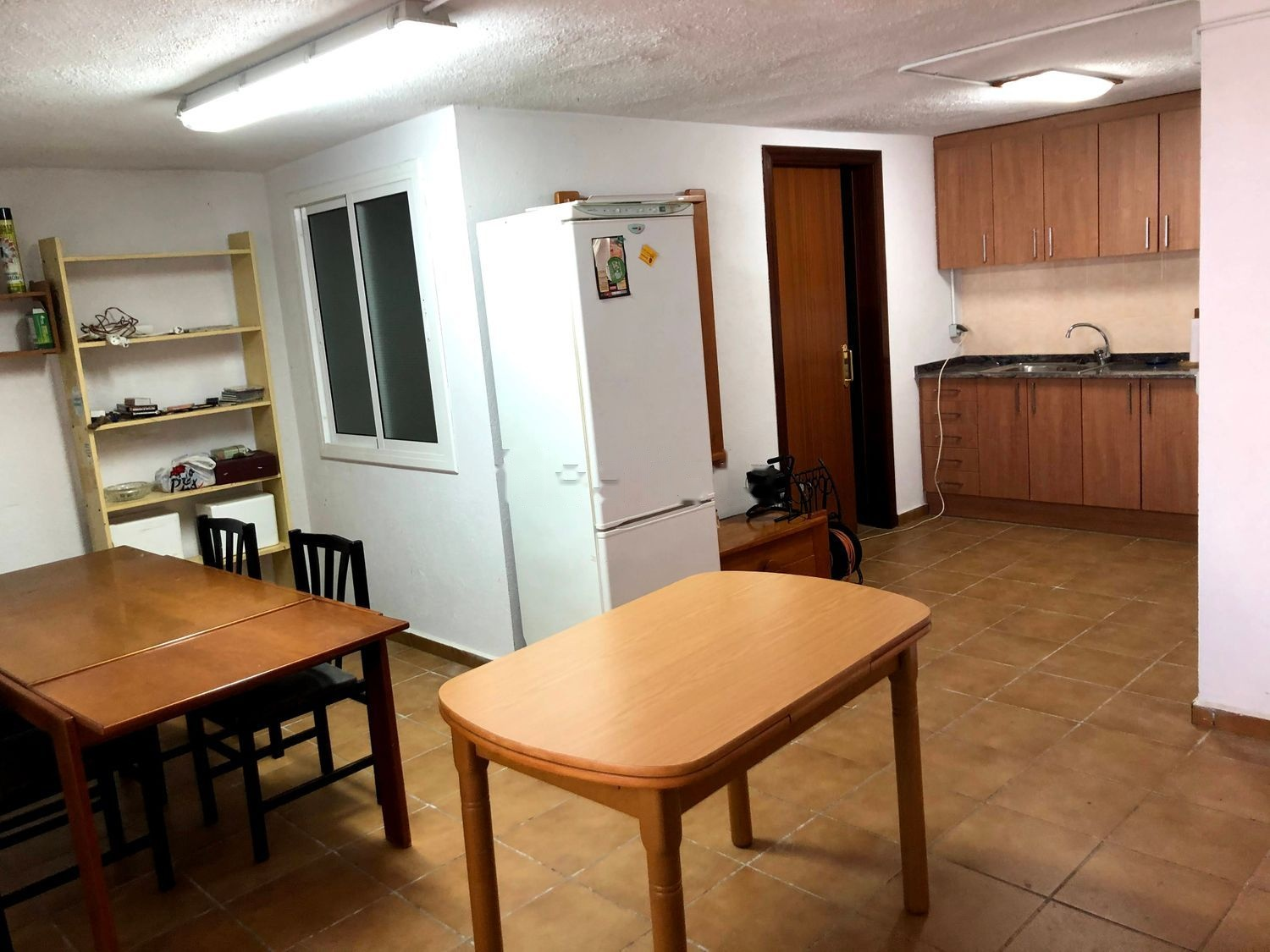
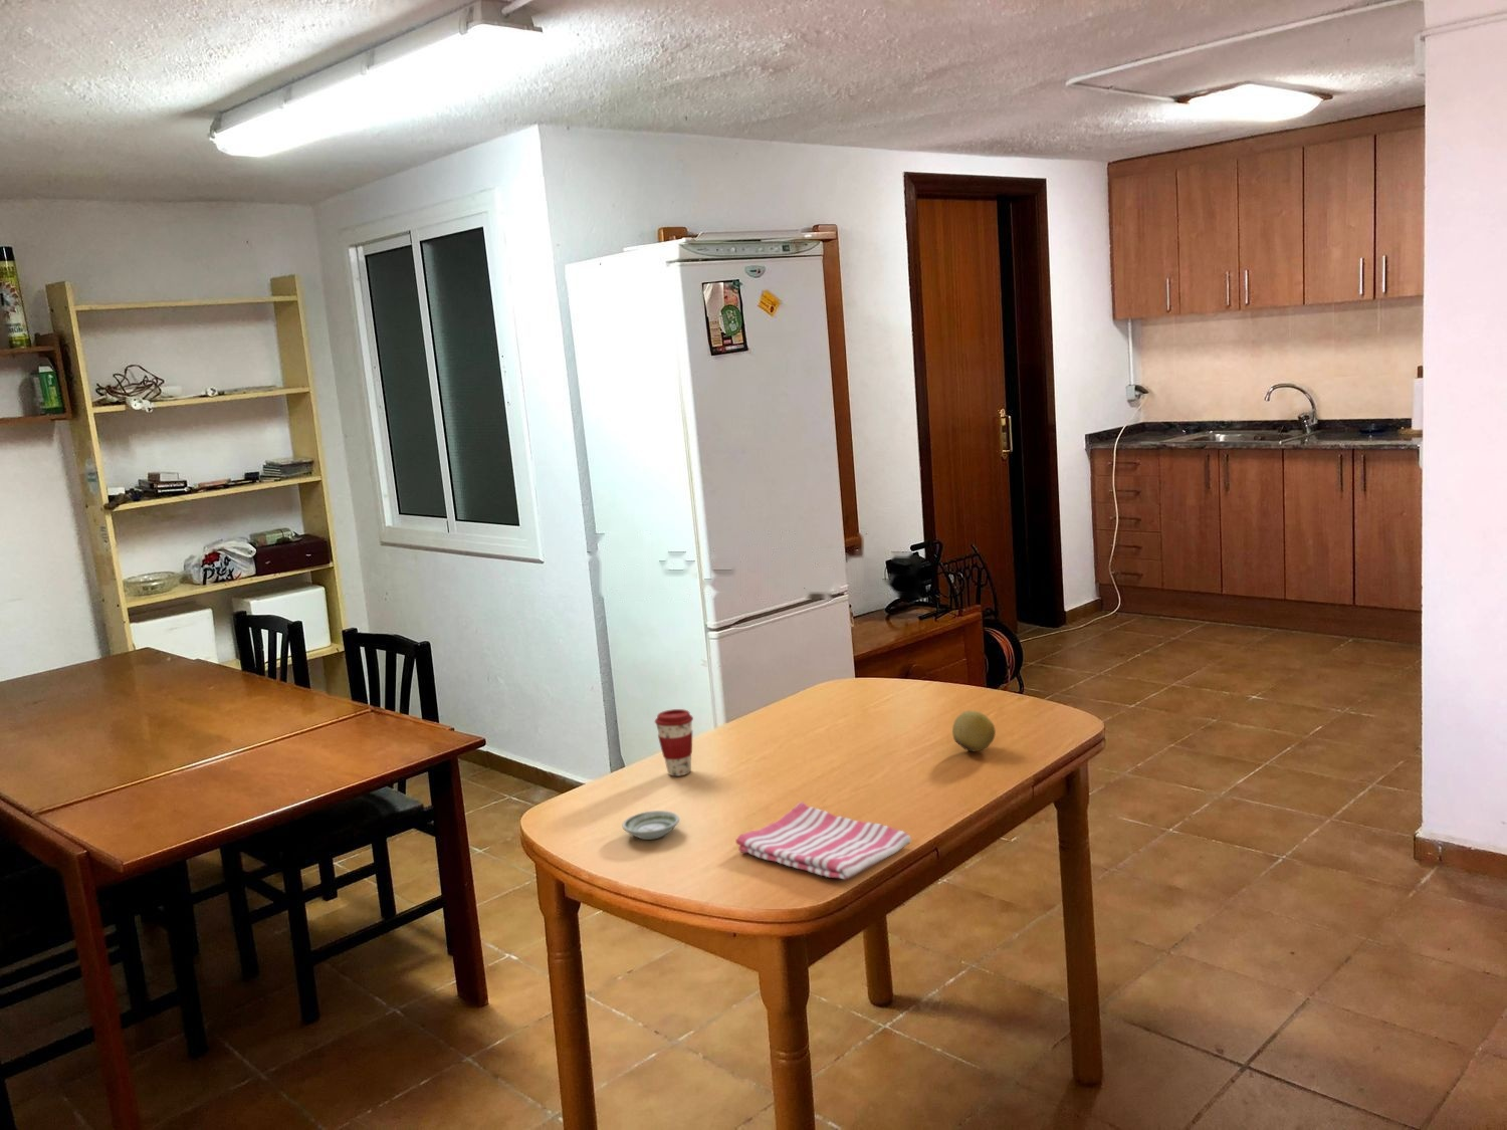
+ fruit (973, 730)
+ coffee cup (676, 742)
+ saucer (651, 826)
+ dish towel (822, 839)
